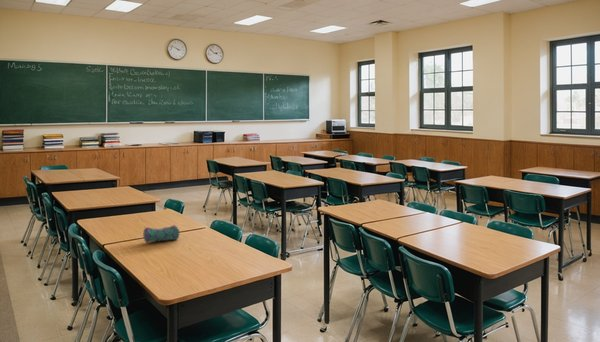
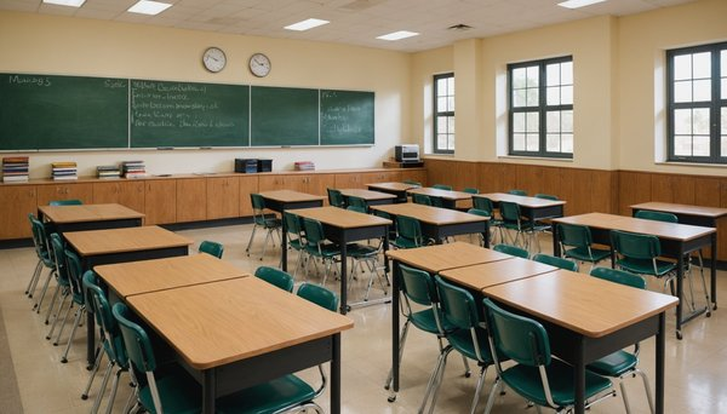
- pencil case (161, 233)
